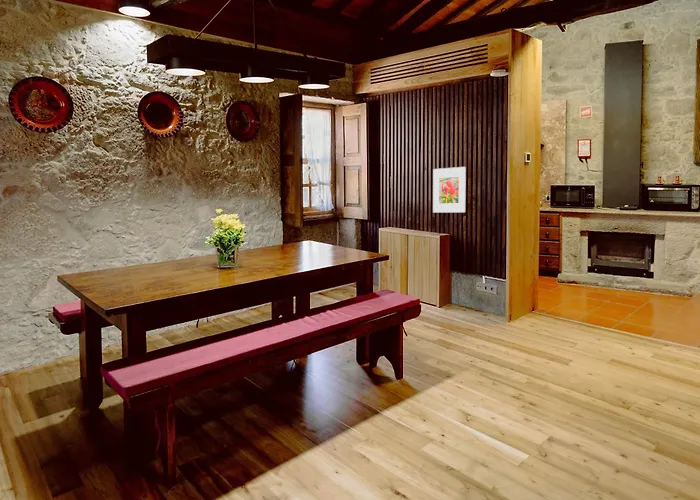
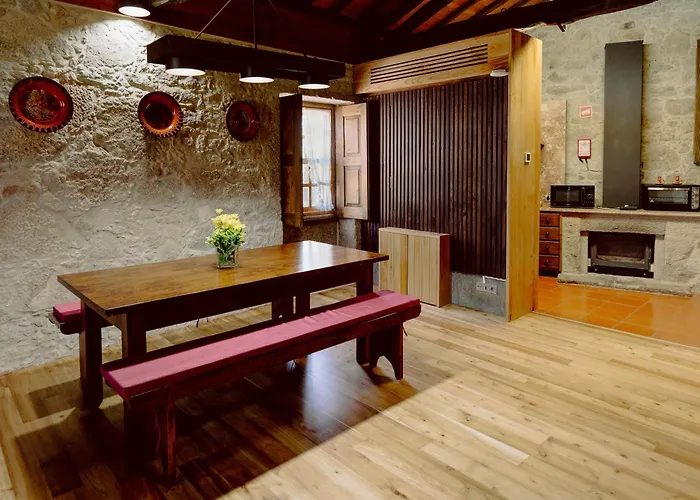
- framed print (448, 190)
